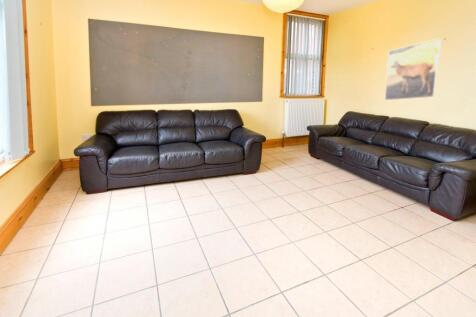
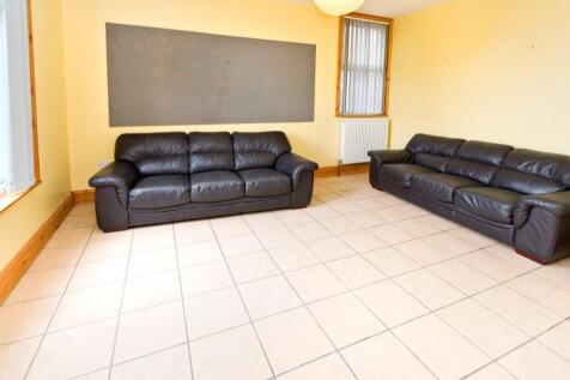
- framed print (410, 72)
